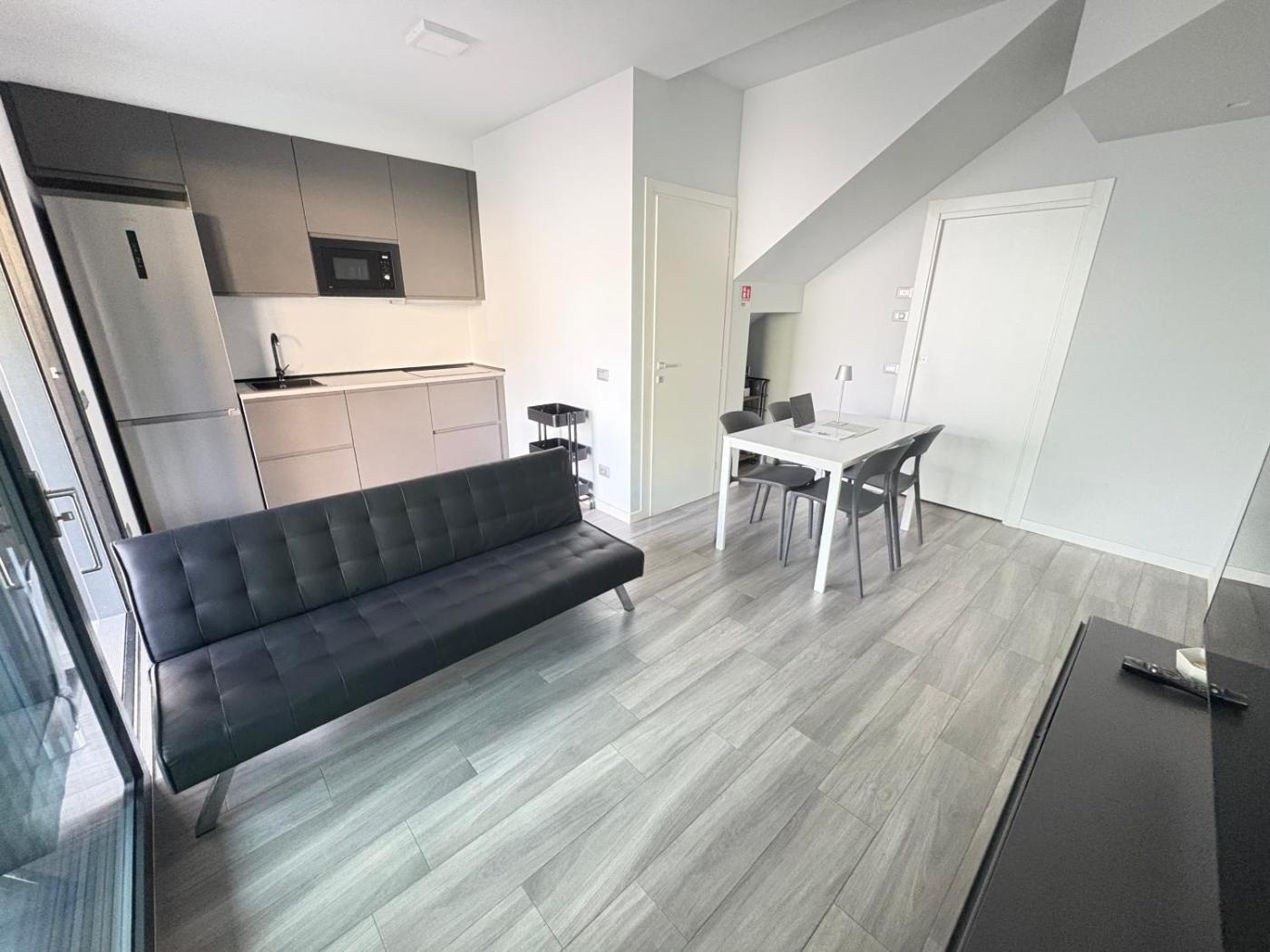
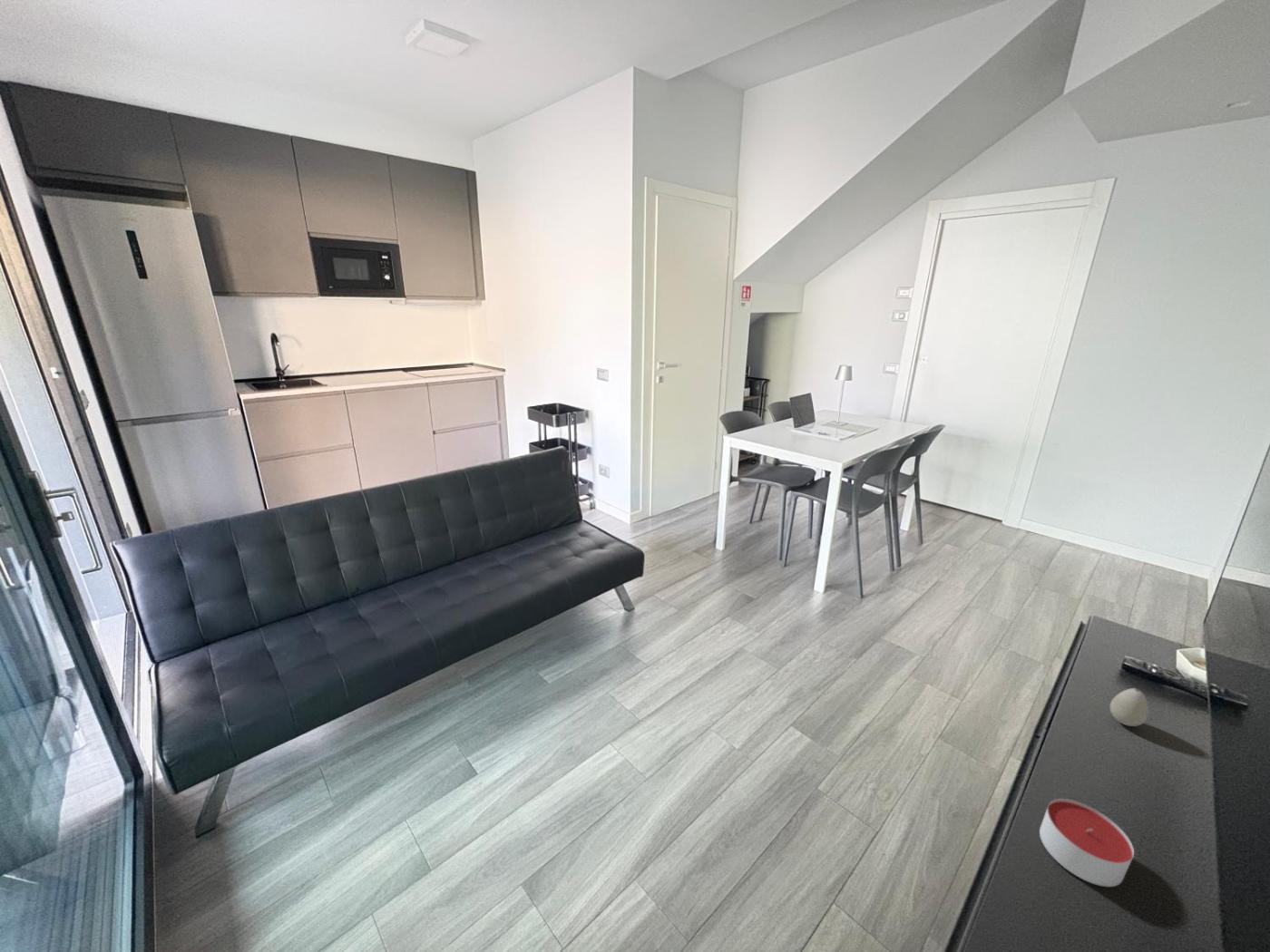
+ candle (1084, 840)
+ decorative egg (1129, 705)
